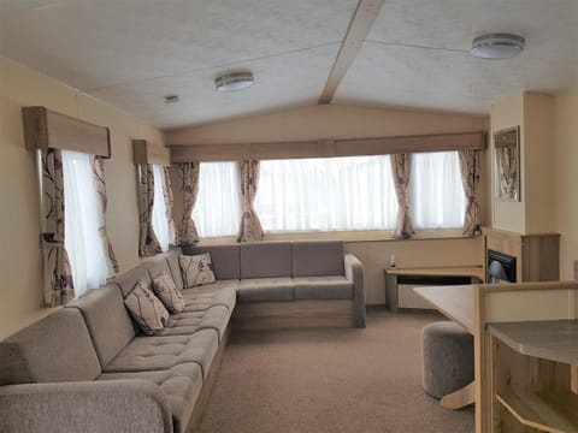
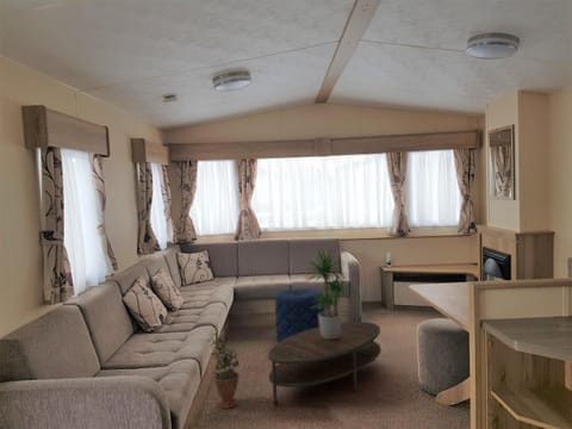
+ potted plant (223, 368)
+ coffee table (328, 359)
+ potted plant (330, 290)
+ pouf (299, 313)
